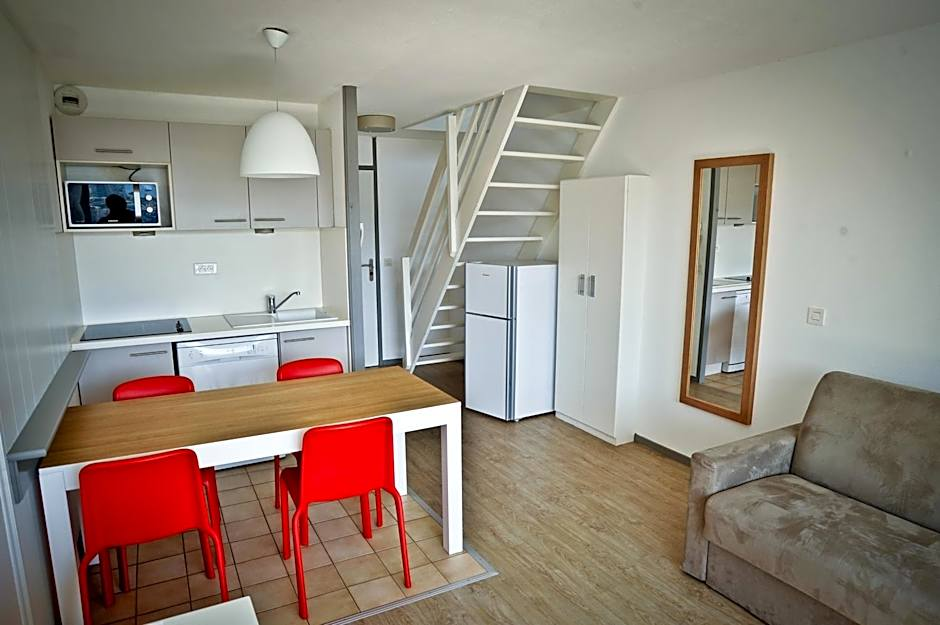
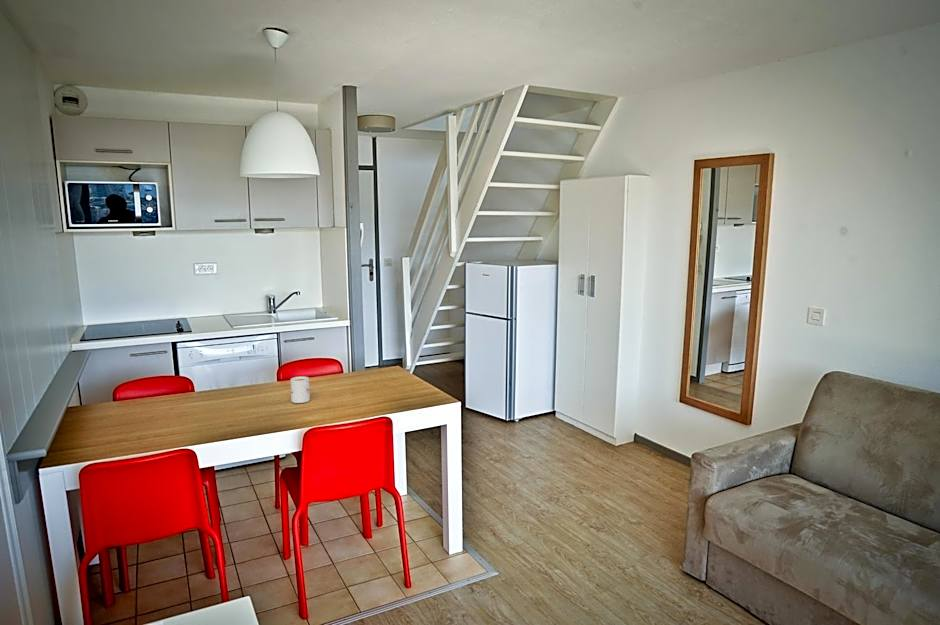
+ mug (299, 389)
